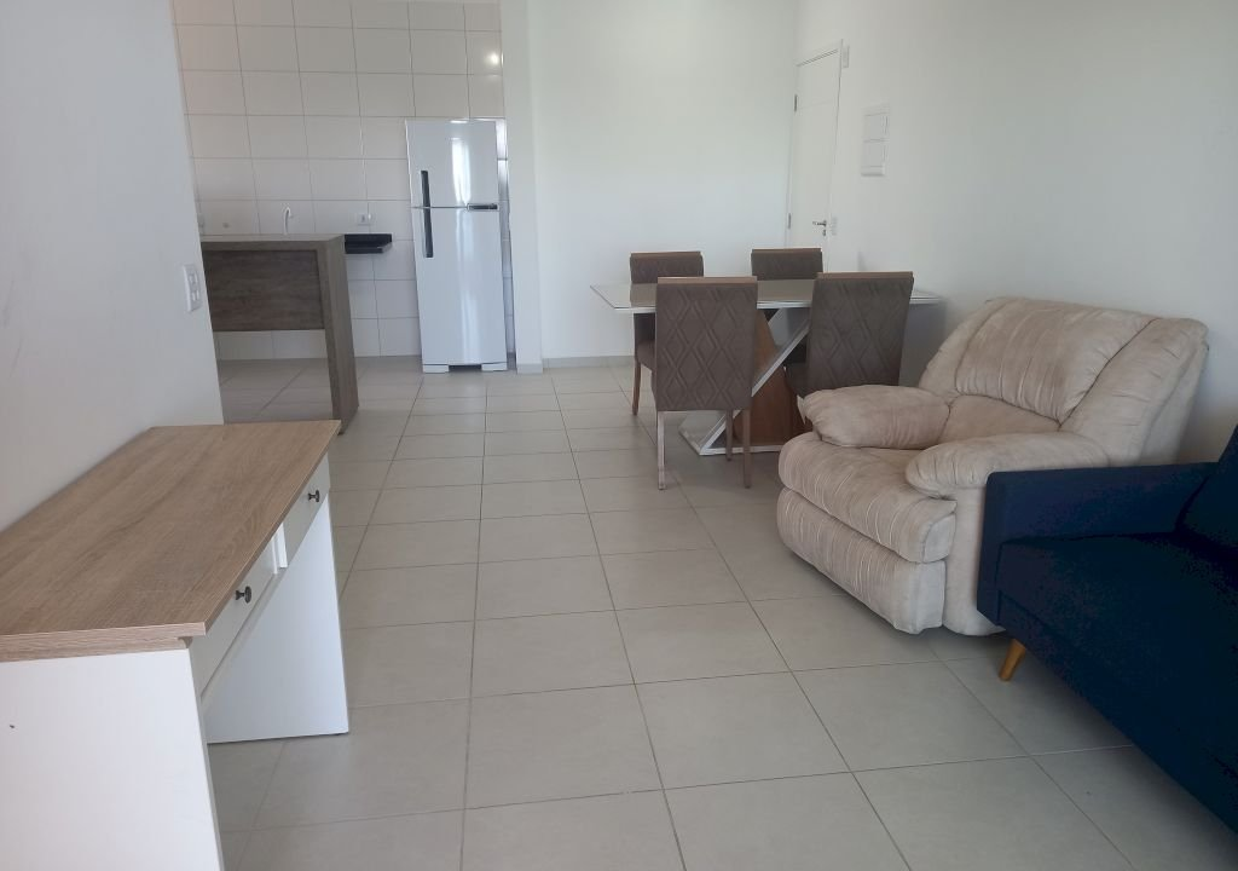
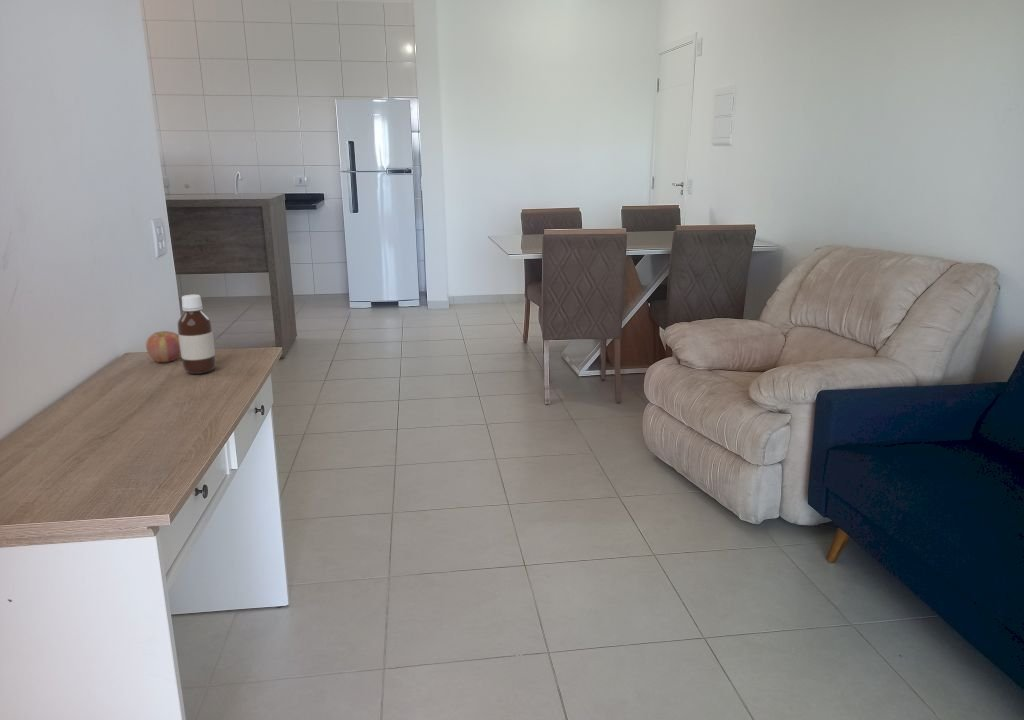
+ apple (164, 346)
+ bottle (195, 333)
